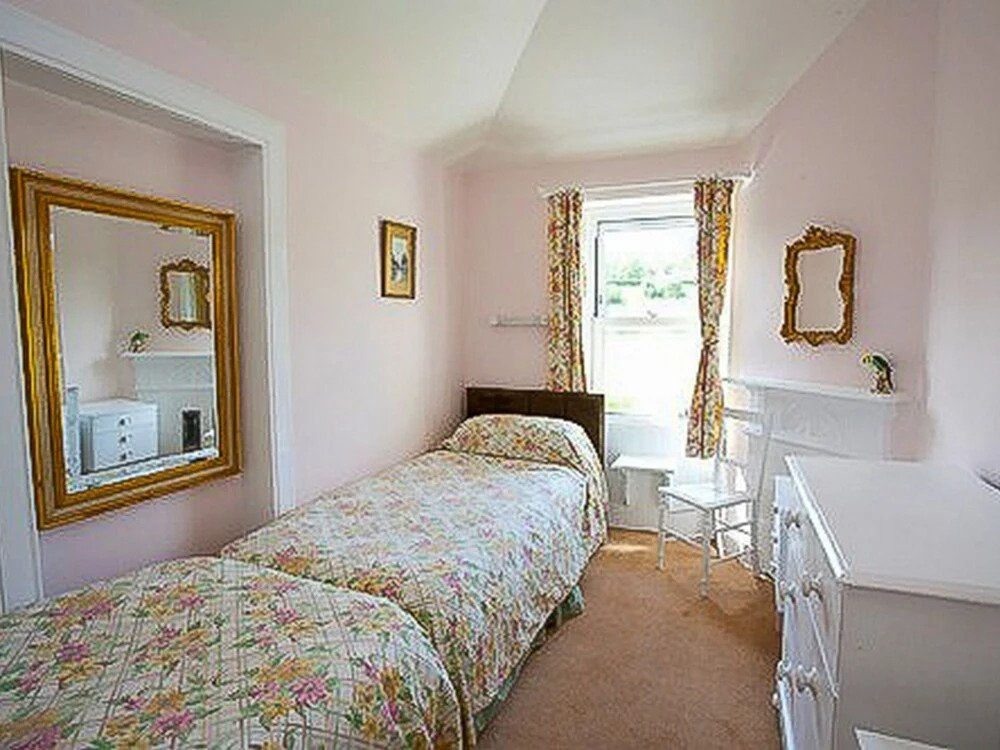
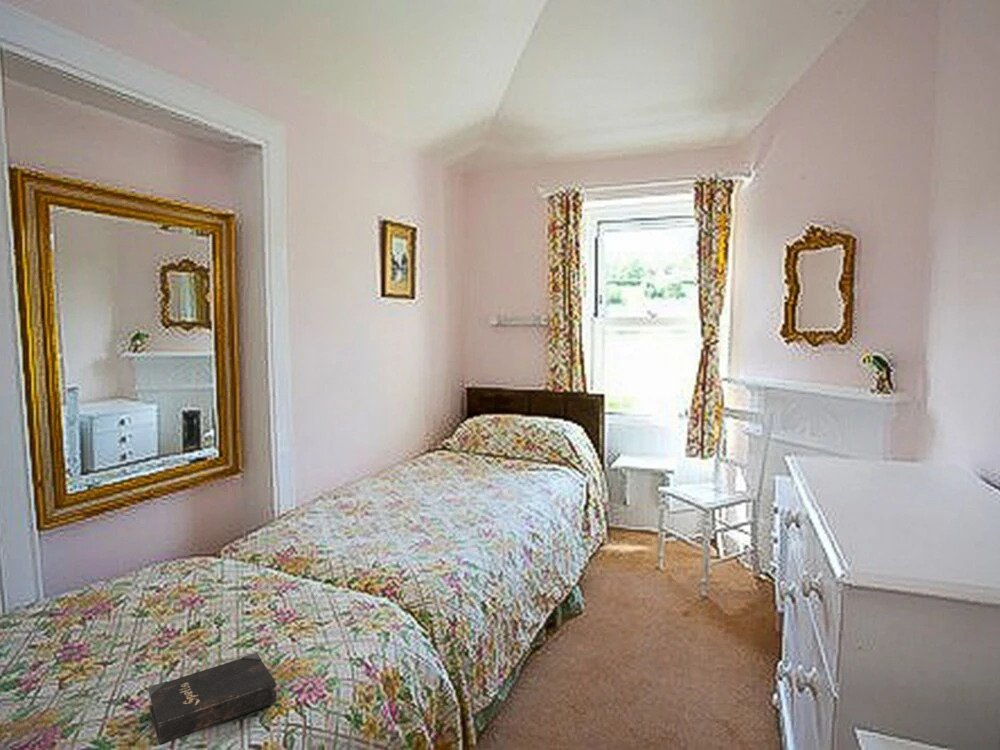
+ hardback book (213, 696)
